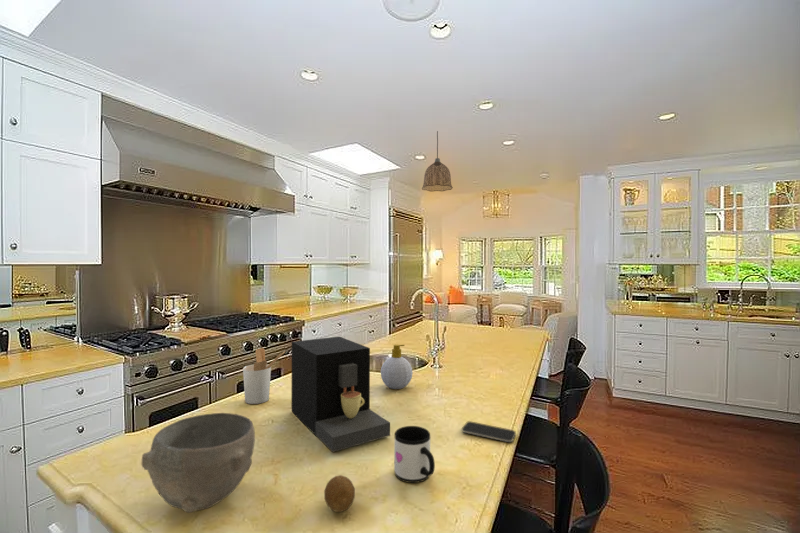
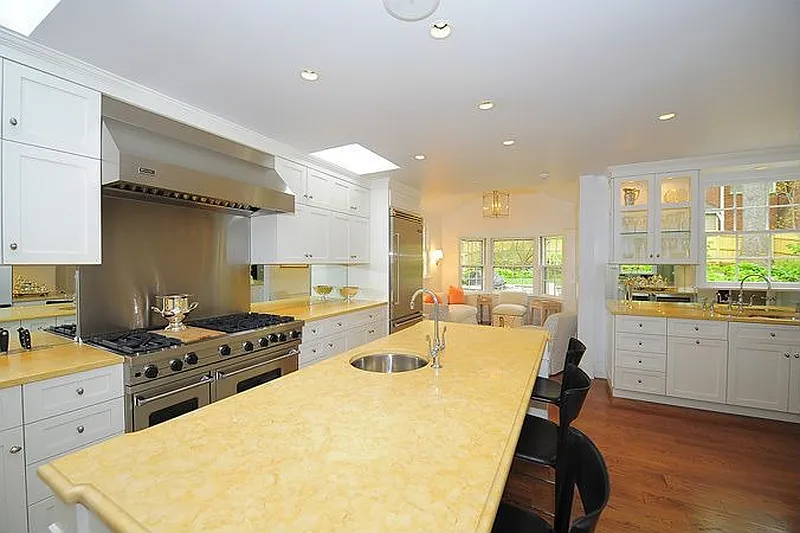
- soap bottle (396, 365)
- coffee maker (336, 385)
- smartphone (488, 431)
- bowl (203, 464)
- mug (416, 455)
- pendant lamp (437, 159)
- utensil holder (264, 375)
- fruit (339, 493)
